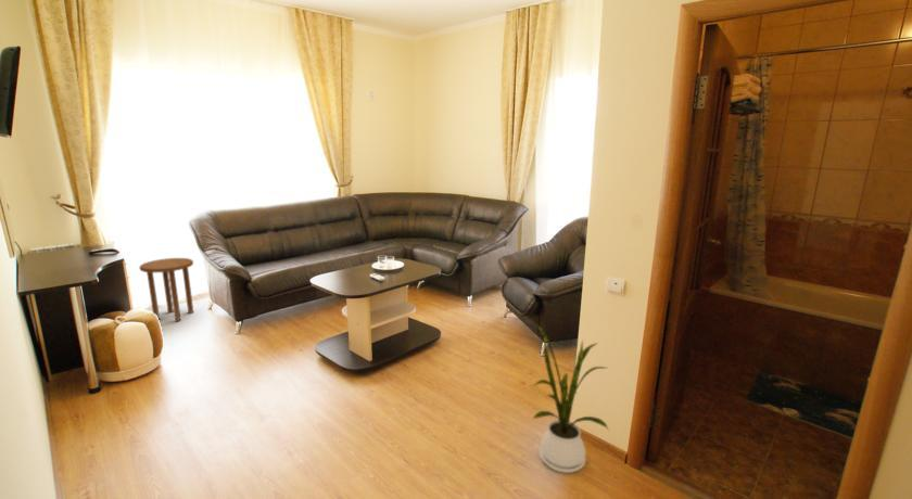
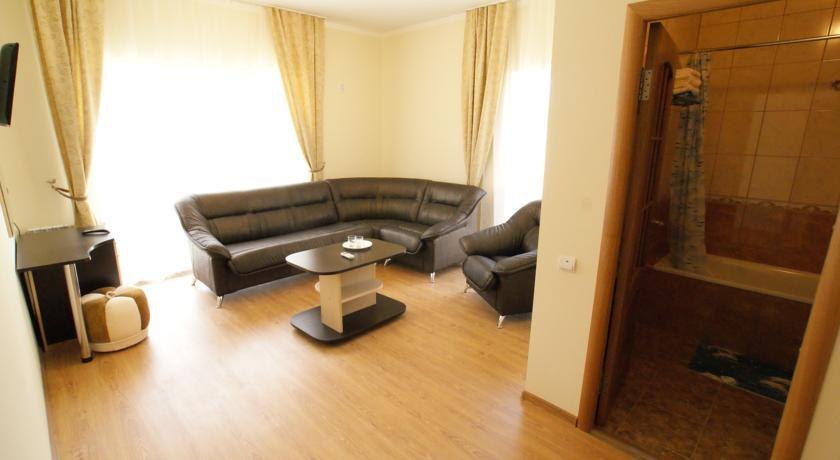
- side table (170, 290)
- house plant (561, 395)
